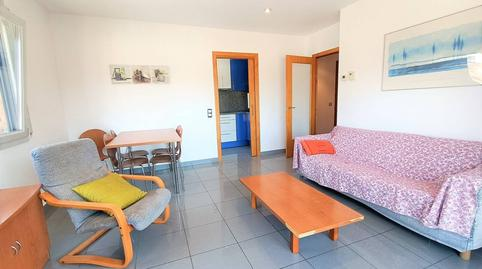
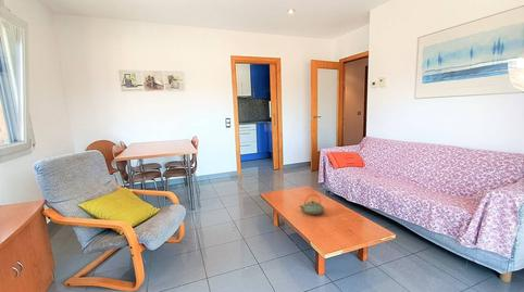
+ teapot (311, 203)
